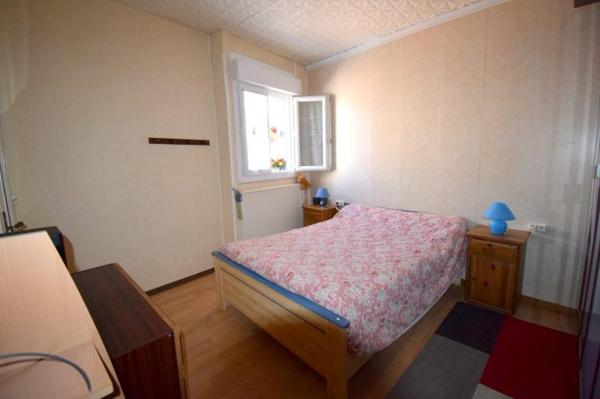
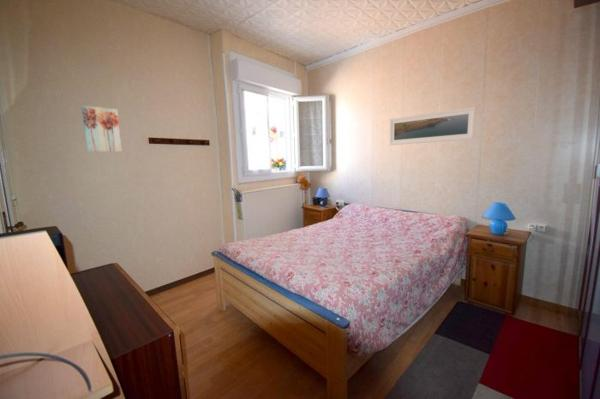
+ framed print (427, 128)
+ wall art (102, 129)
